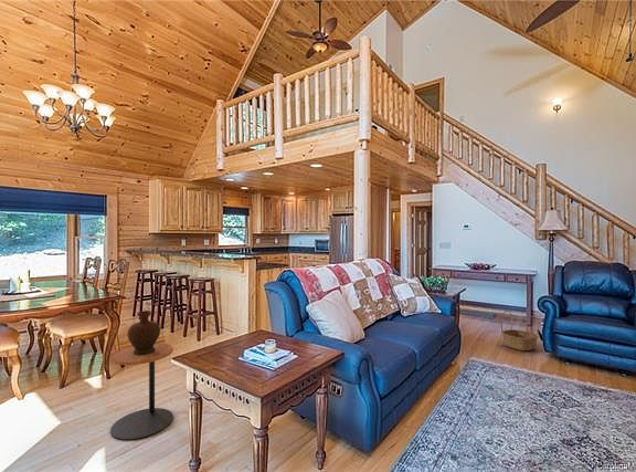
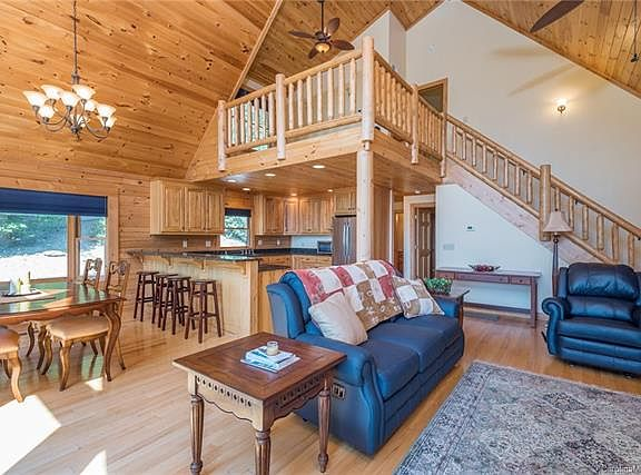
- side table (149, 387)
- decorative vase (144, 331)
- basket (519, 331)
